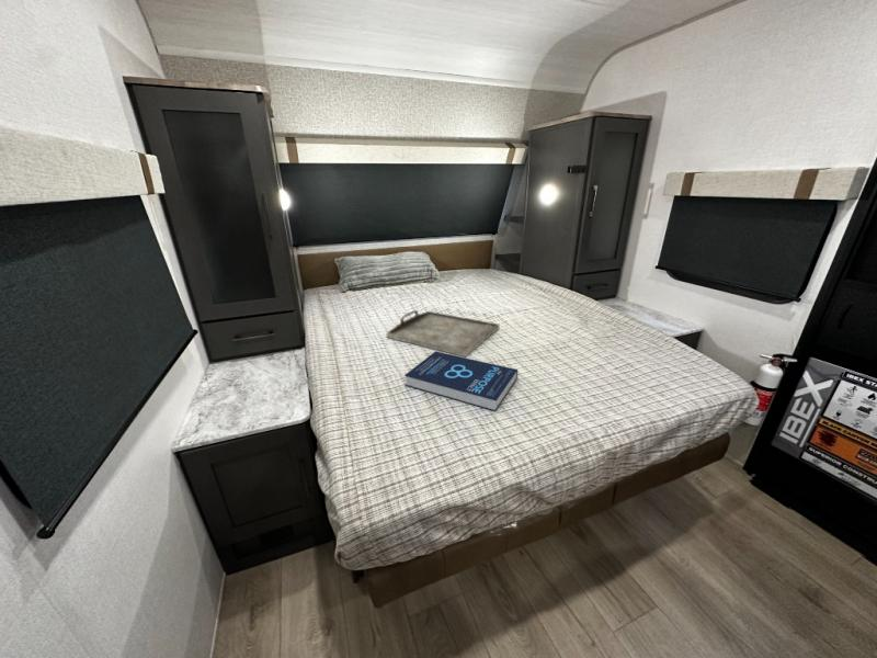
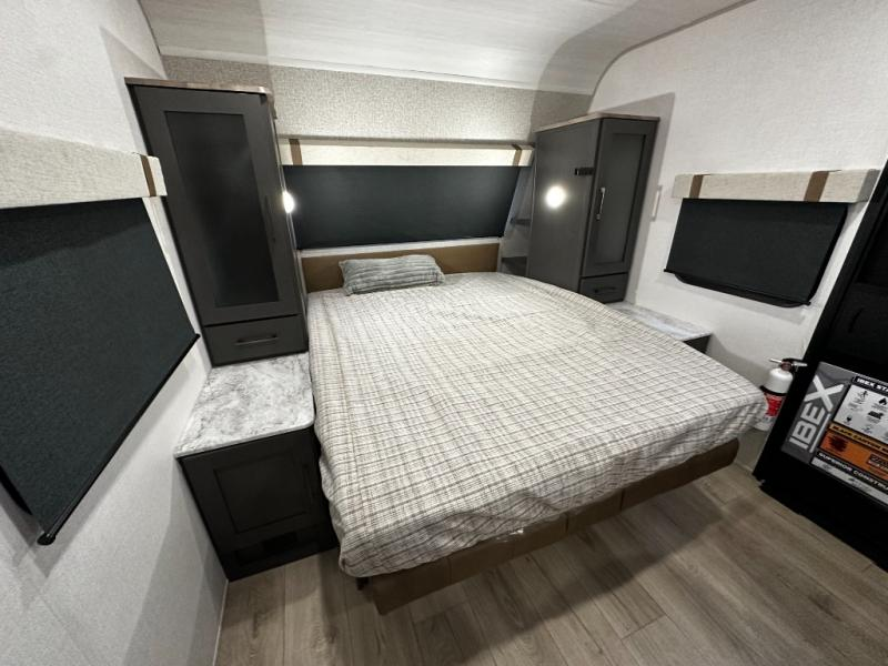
- serving tray (444, 326)
- book (462, 376)
